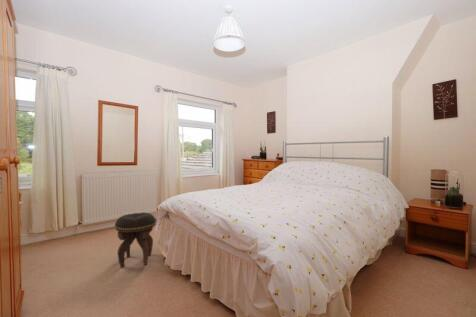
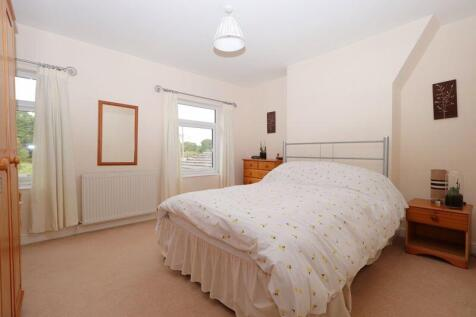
- footstool (136, 237)
